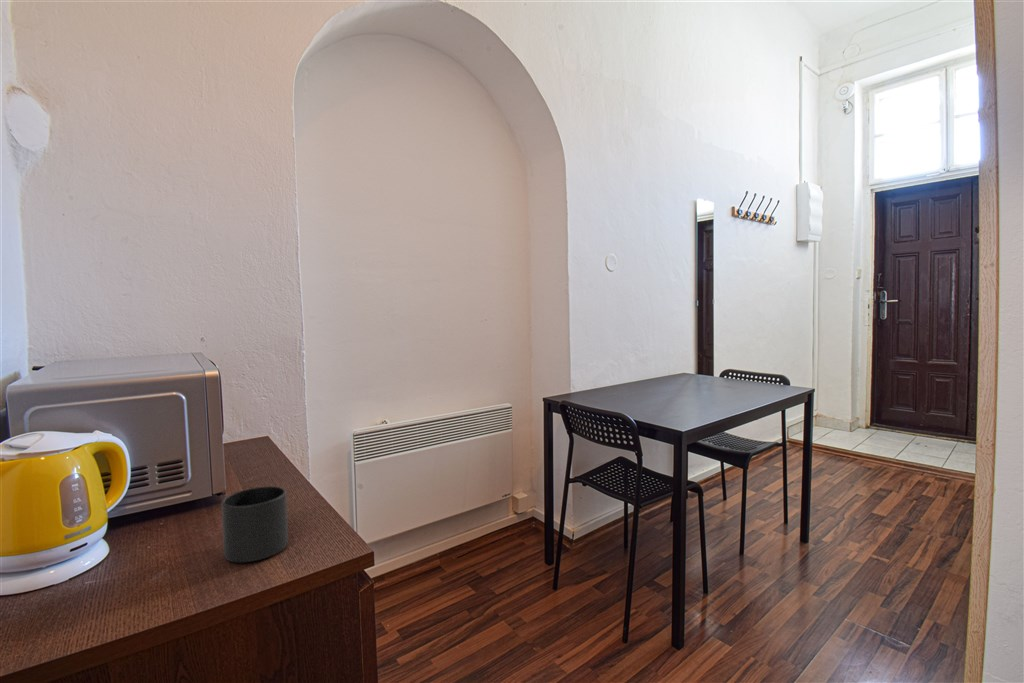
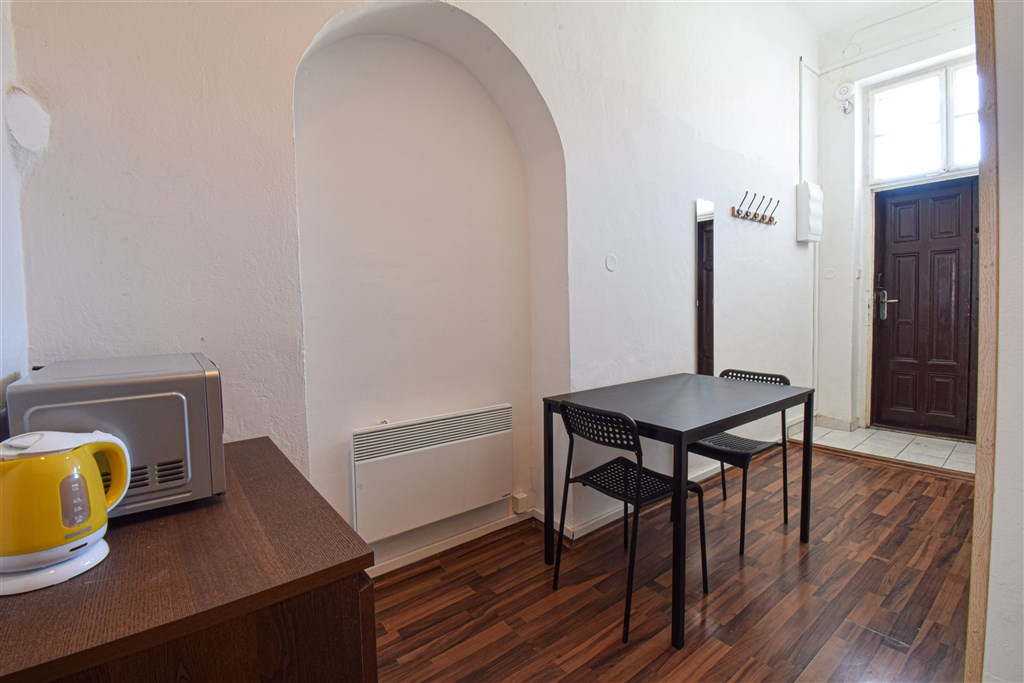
- mug (258, 519)
